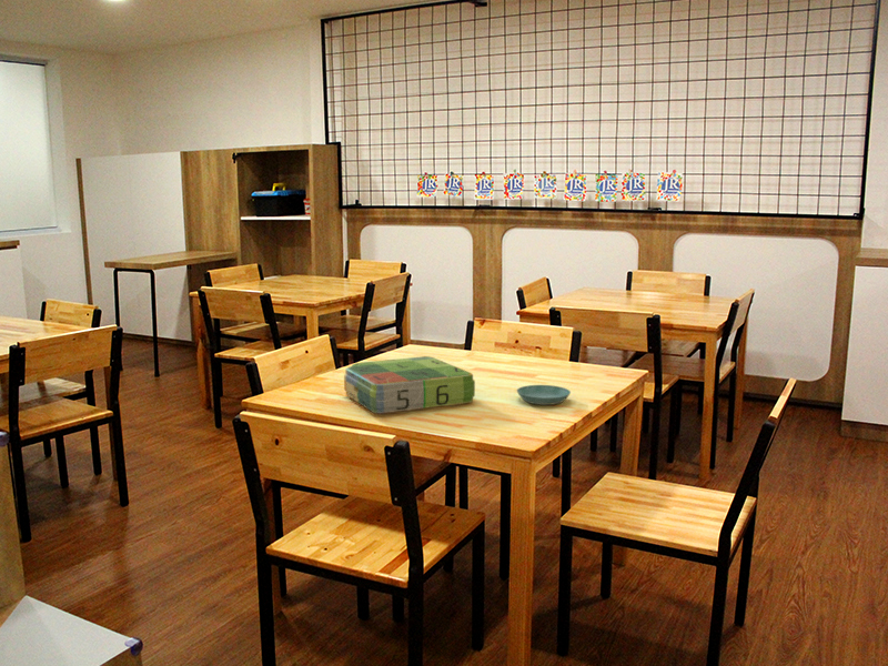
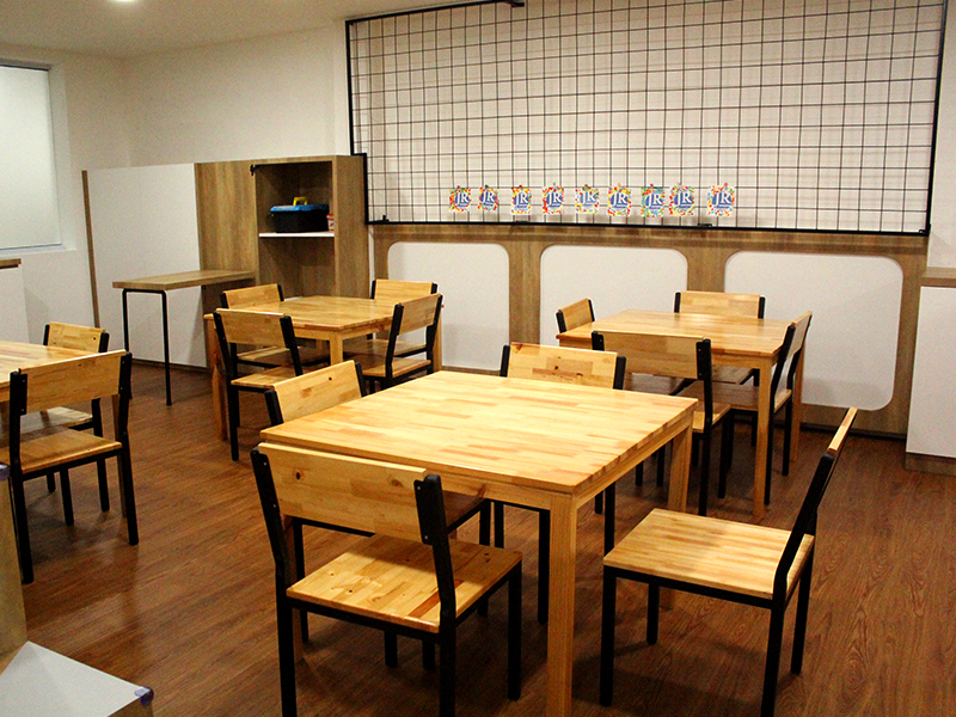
- saucer (543, 395)
- board game (405, 382)
